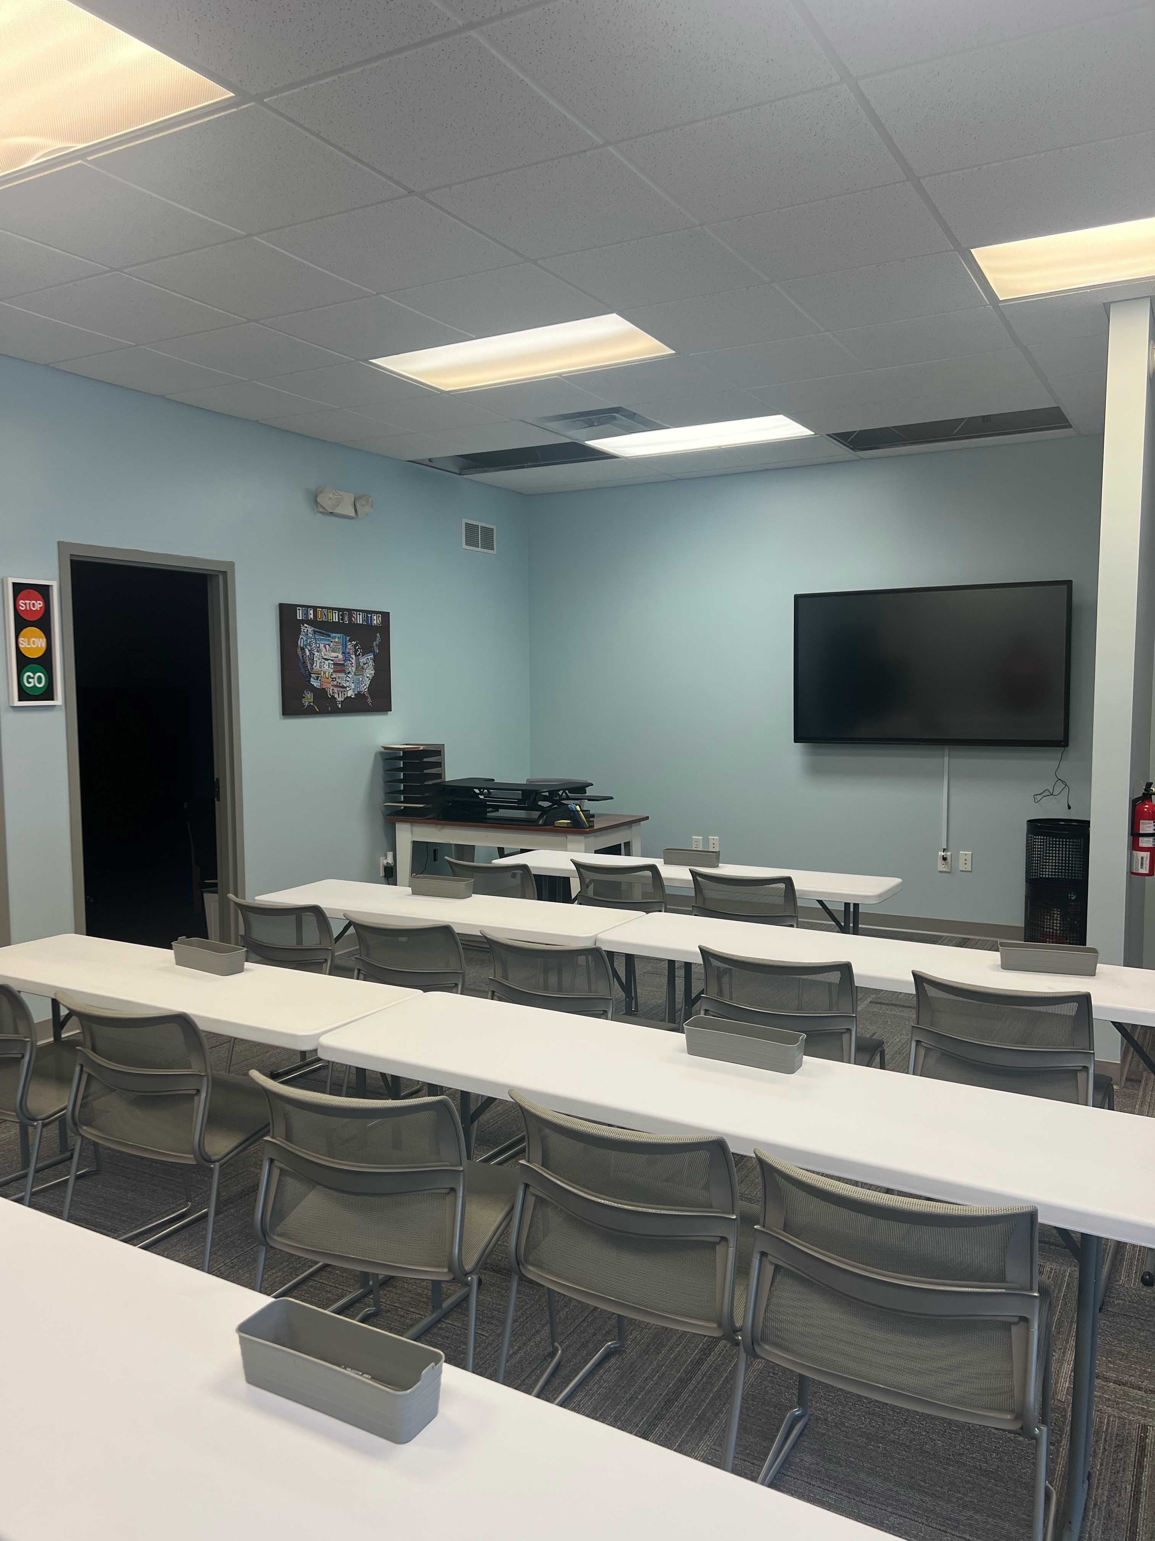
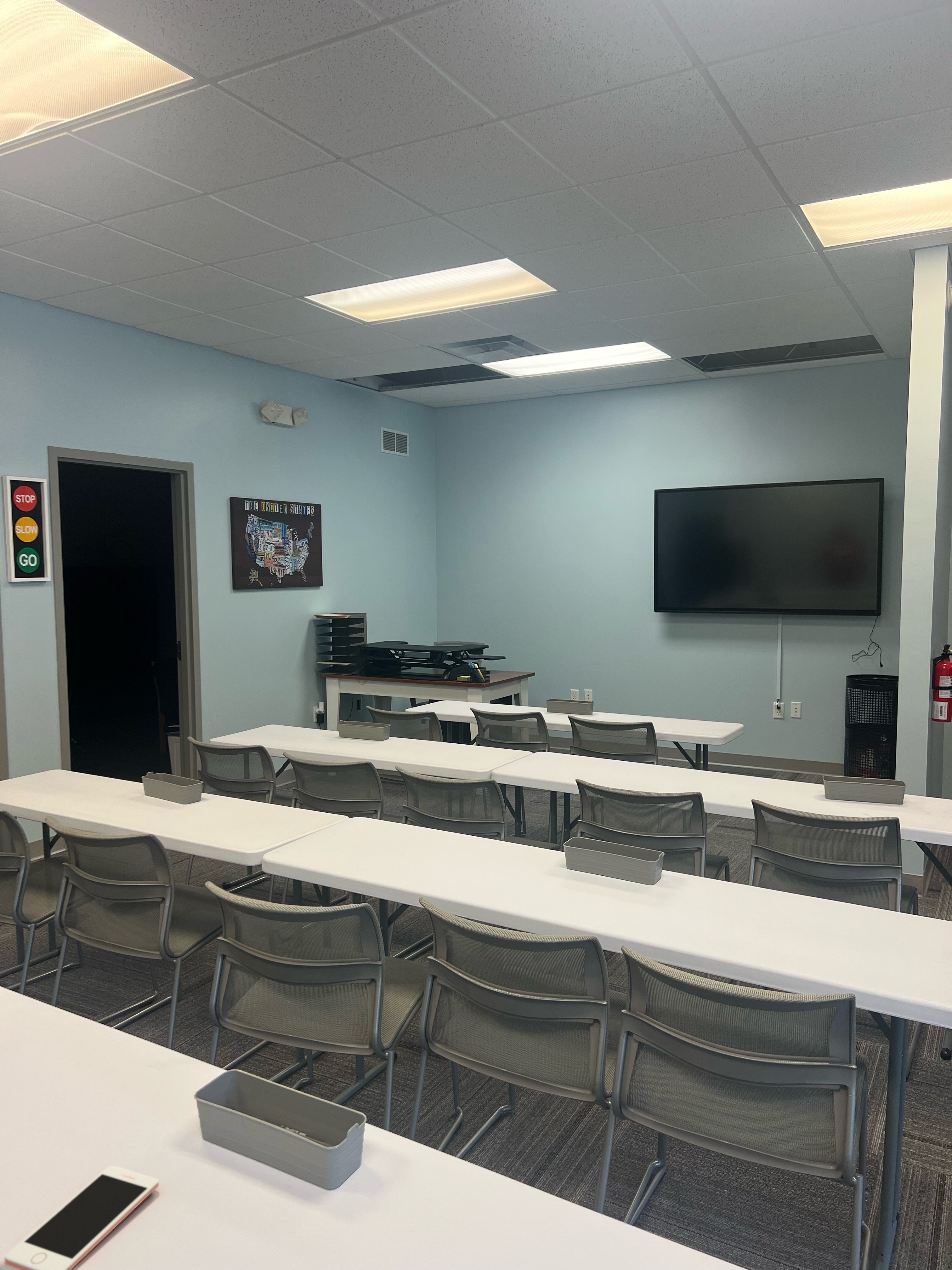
+ cell phone (86, 1219)
